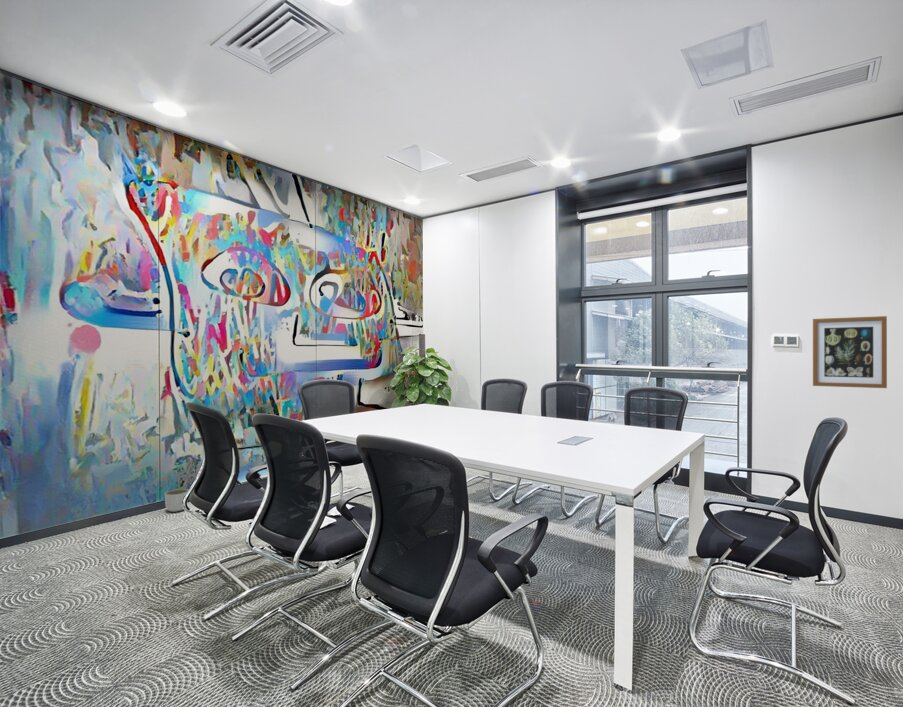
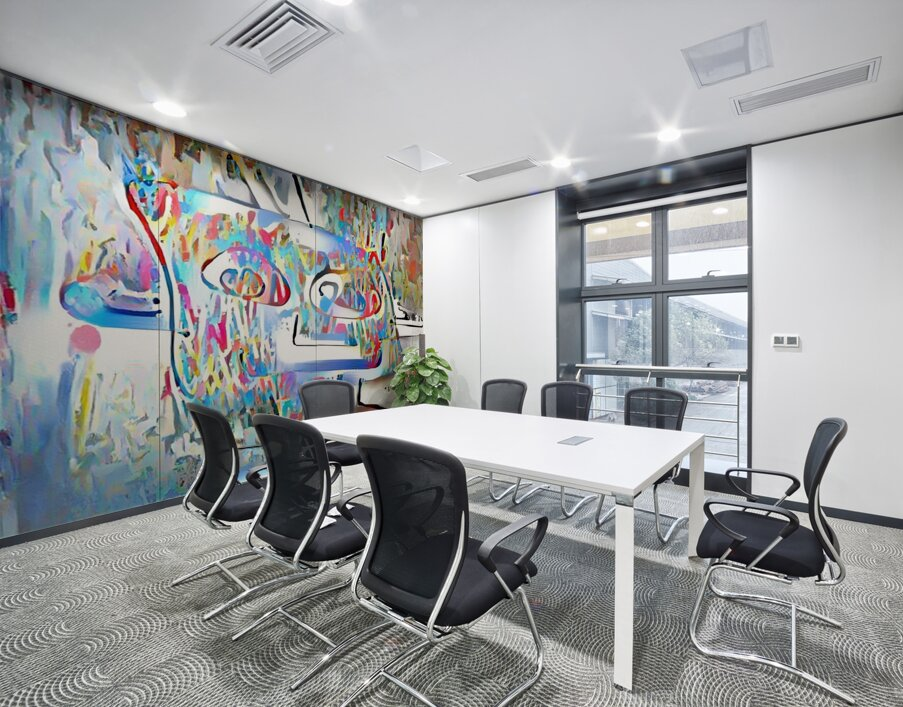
- planter (176, 500)
- wall art (848, 352)
